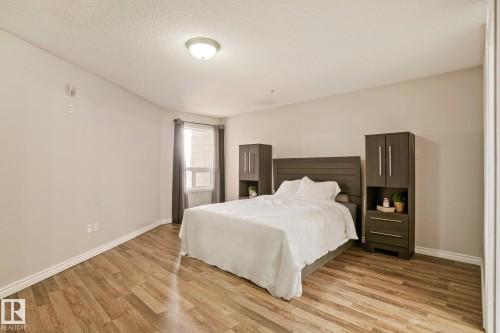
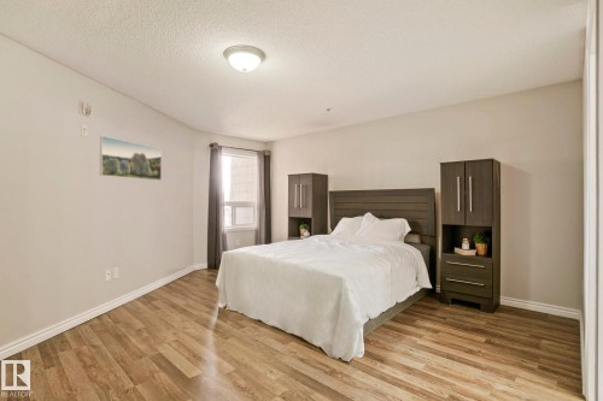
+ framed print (133, 160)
